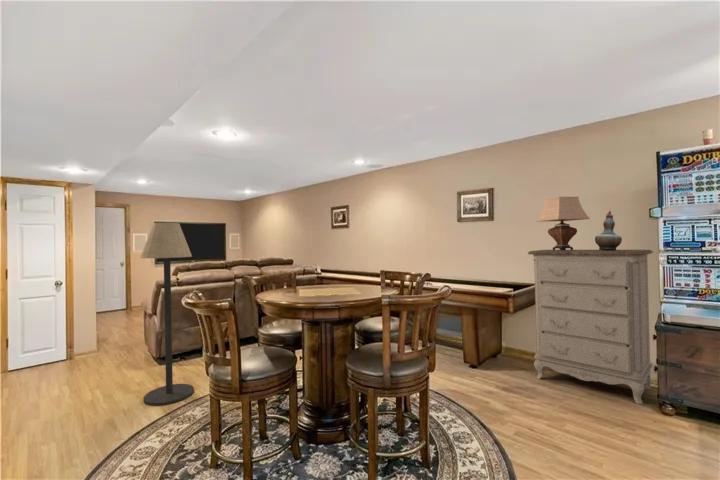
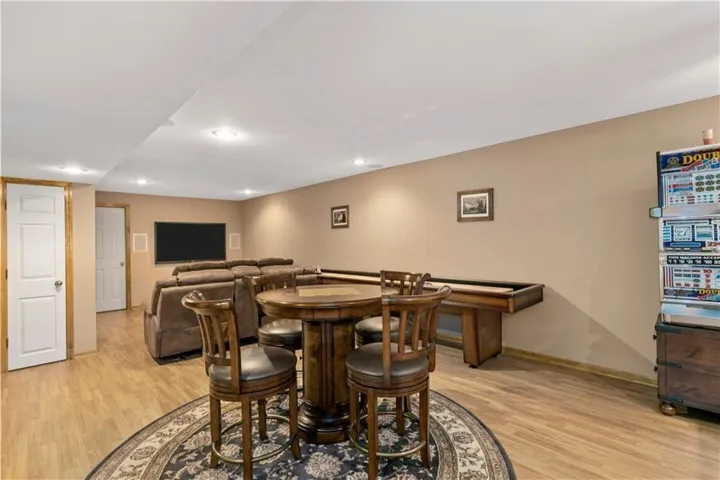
- table lamp (562, 223)
- floor lamp (167, 309)
- decorative vase (607, 230)
- dresser (588, 316)
